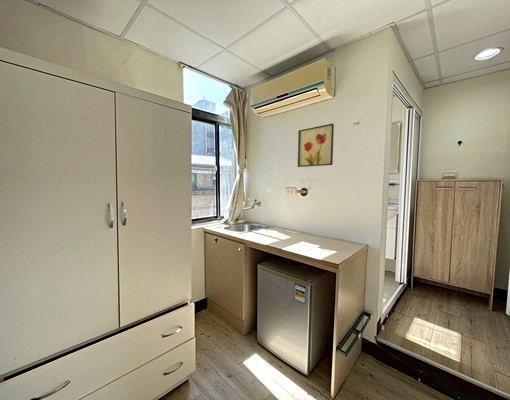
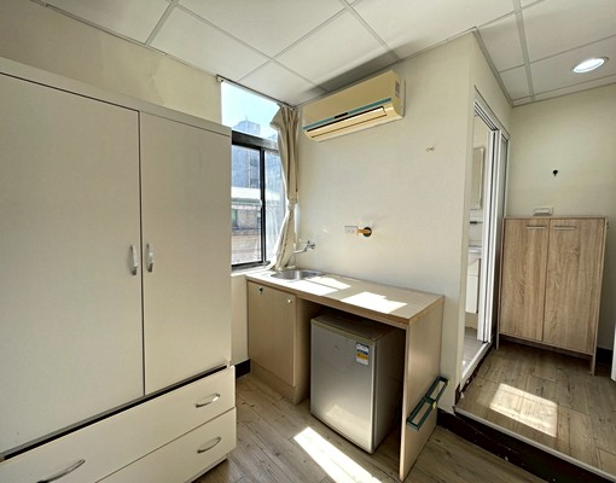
- wall art (315, 146)
